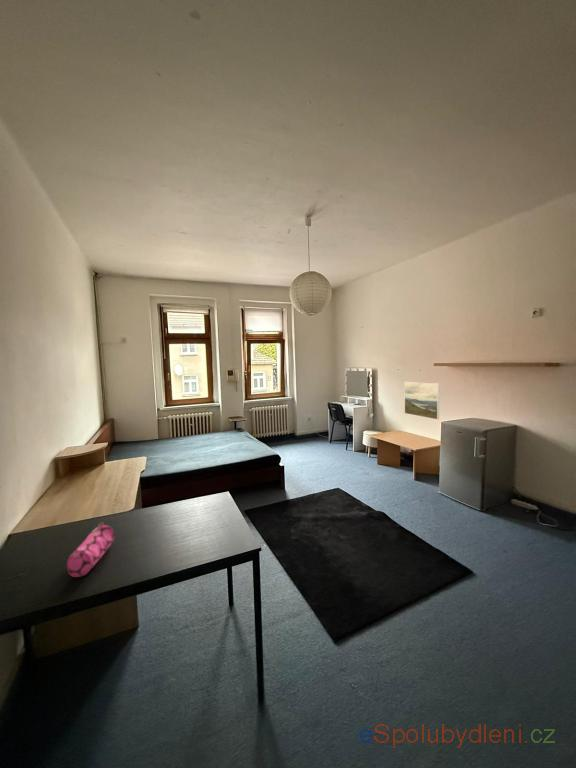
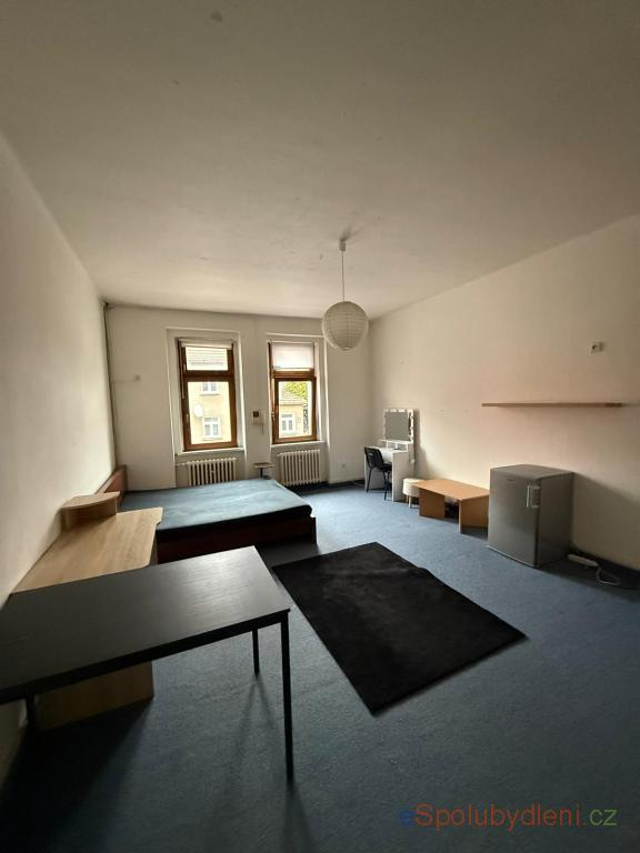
- pencil case (91, 547)
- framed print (420, 399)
